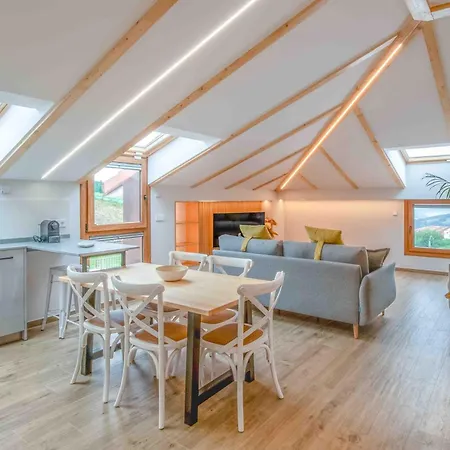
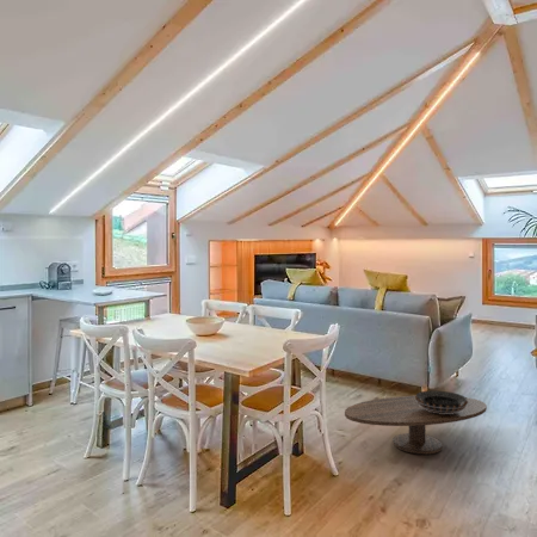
+ decorative bowl (442, 403)
+ coffee table (416, 426)
